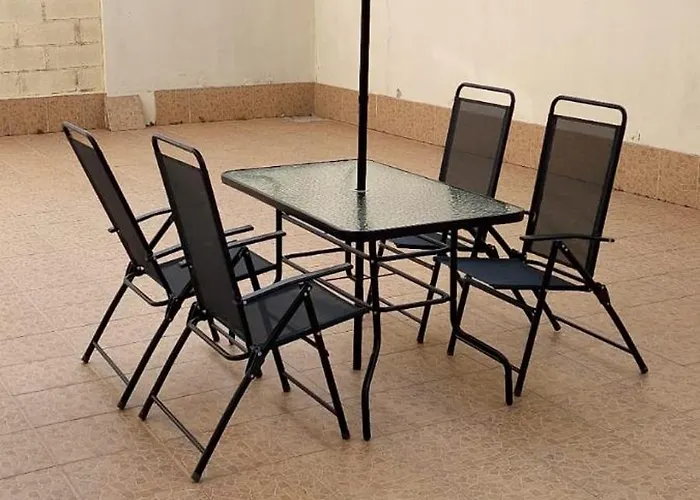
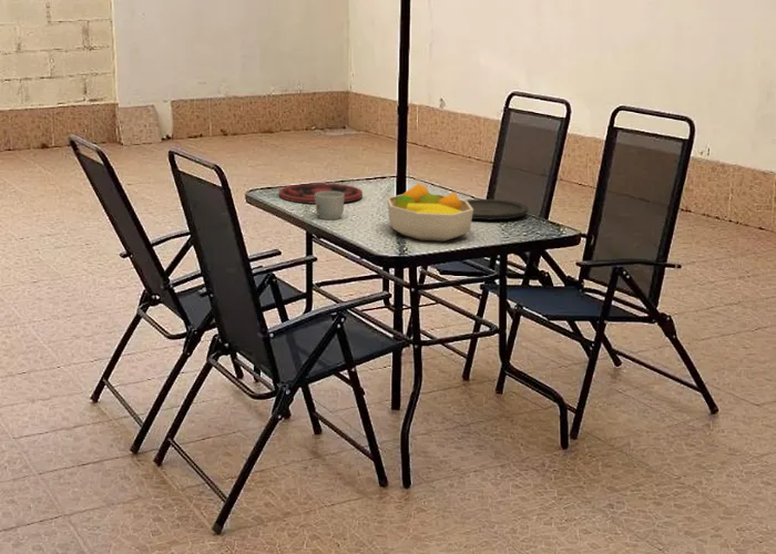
+ fruit bowl (429, 211)
+ plate (320, 191)
+ plate (487, 209)
+ mug (327, 205)
